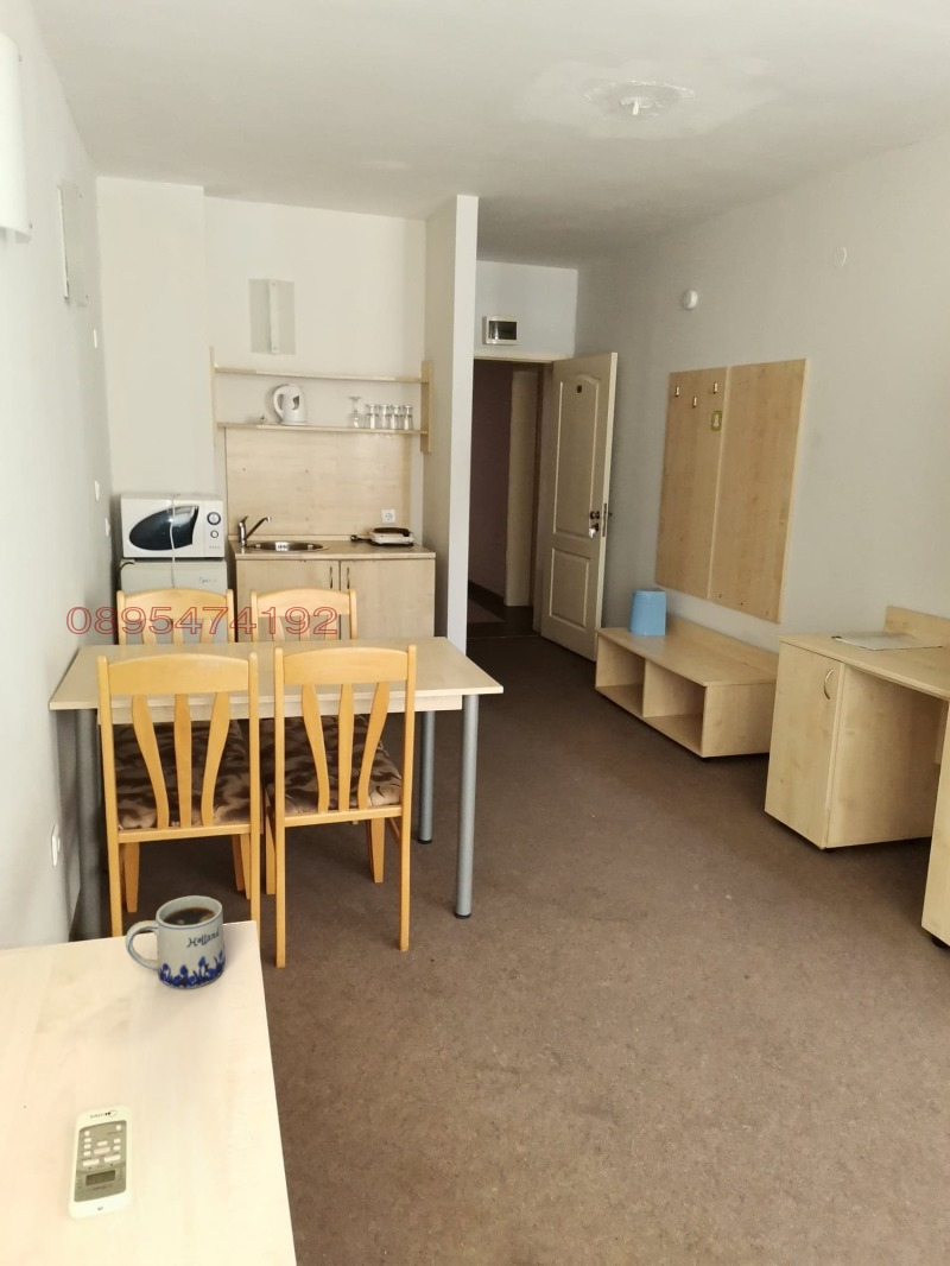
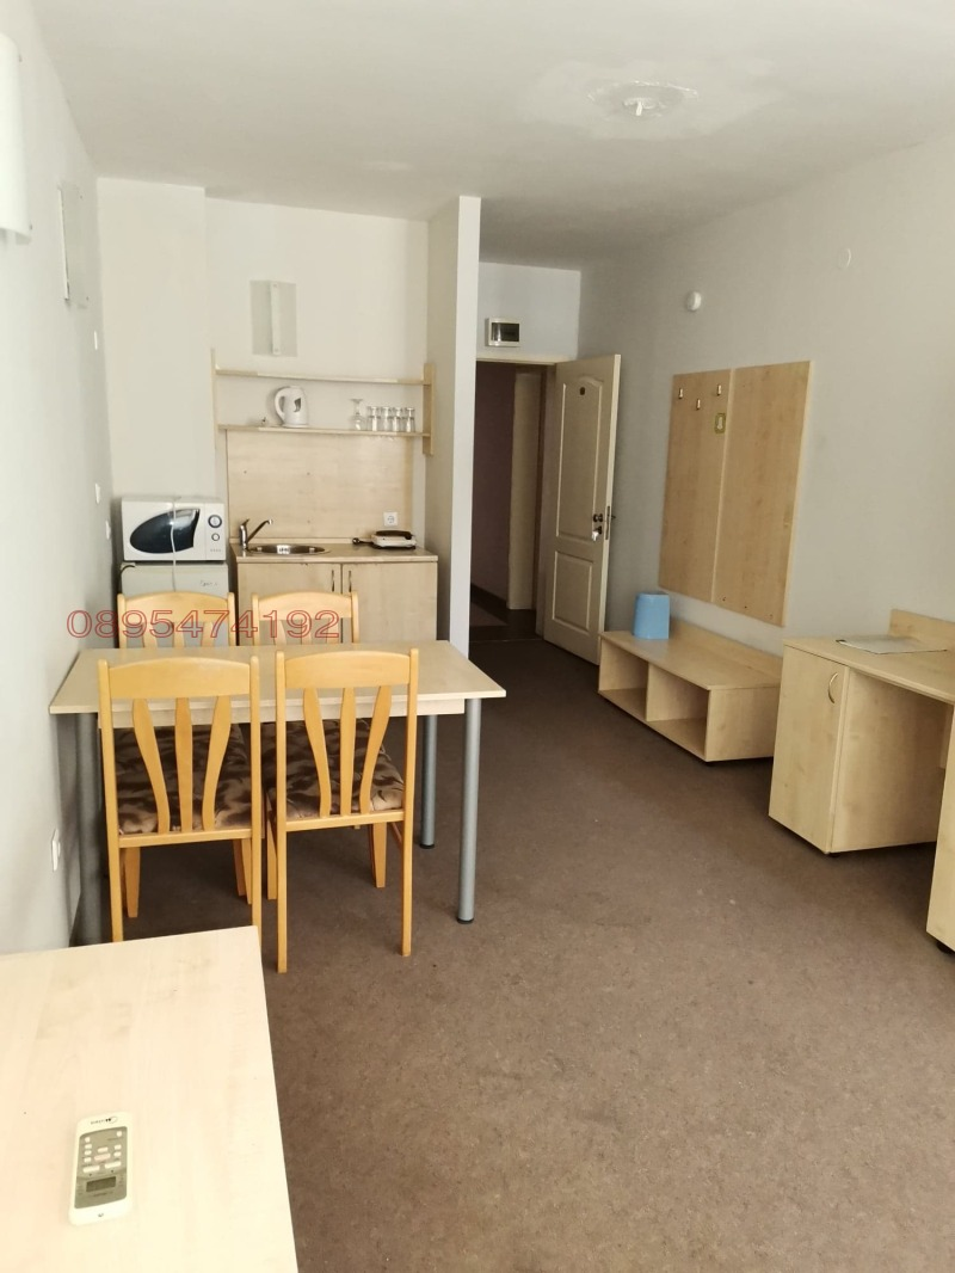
- mug (180, 943)
